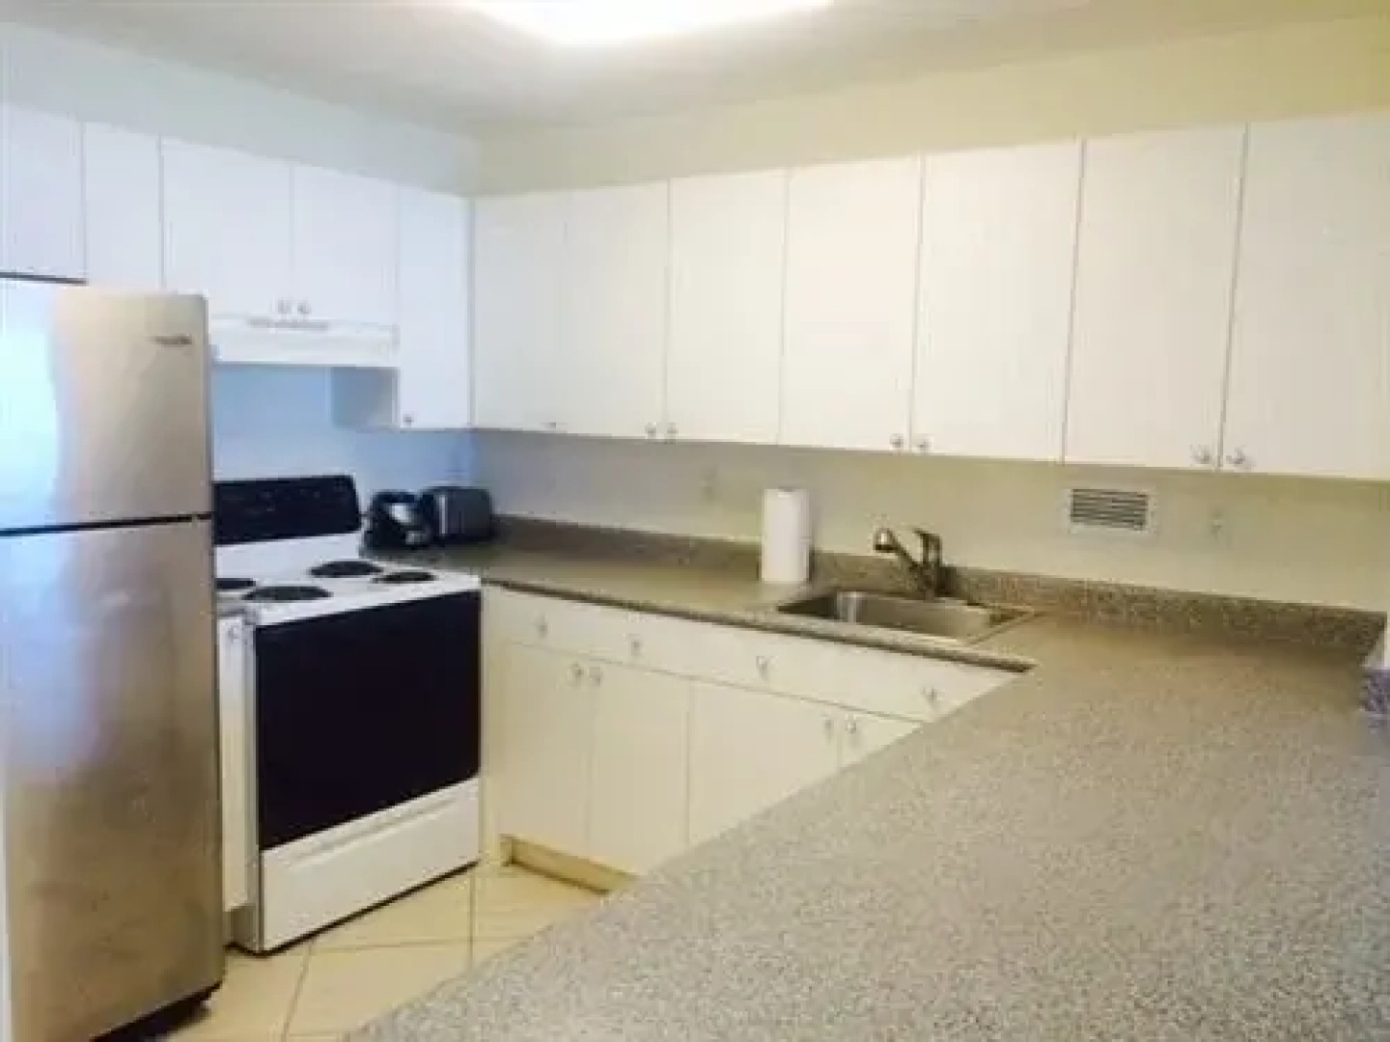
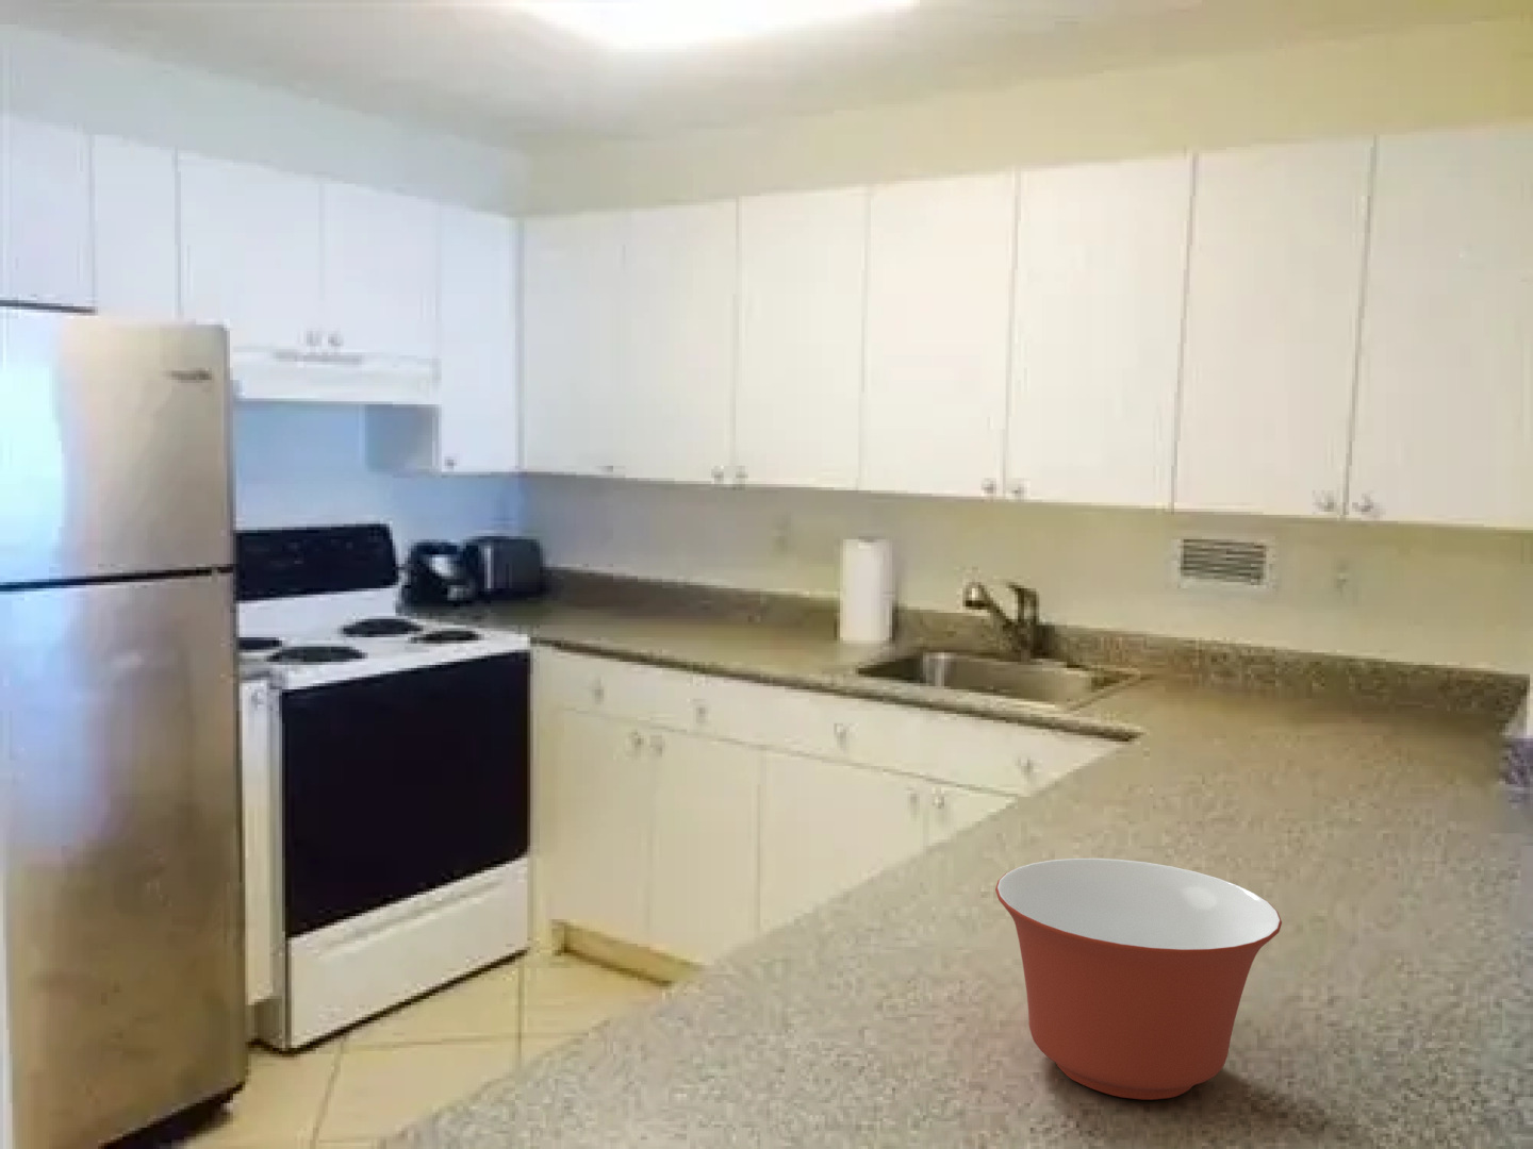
+ mixing bowl (1130, 982)
